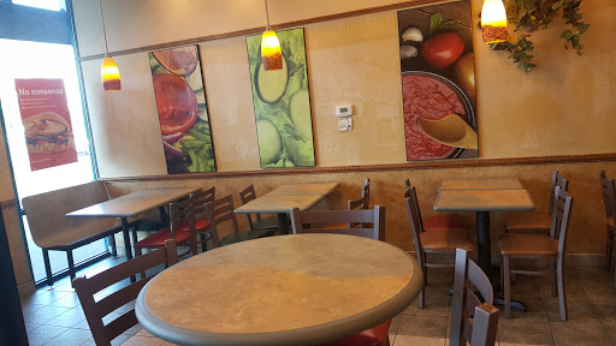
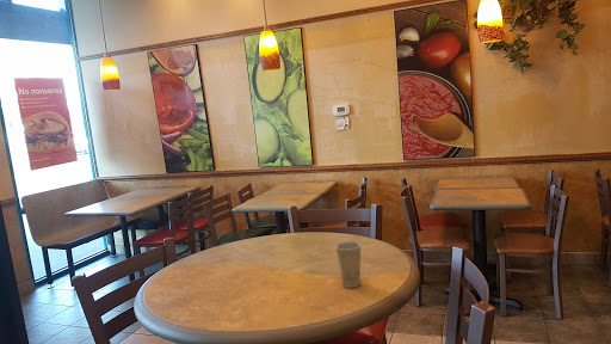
+ paper cup (350, 264)
